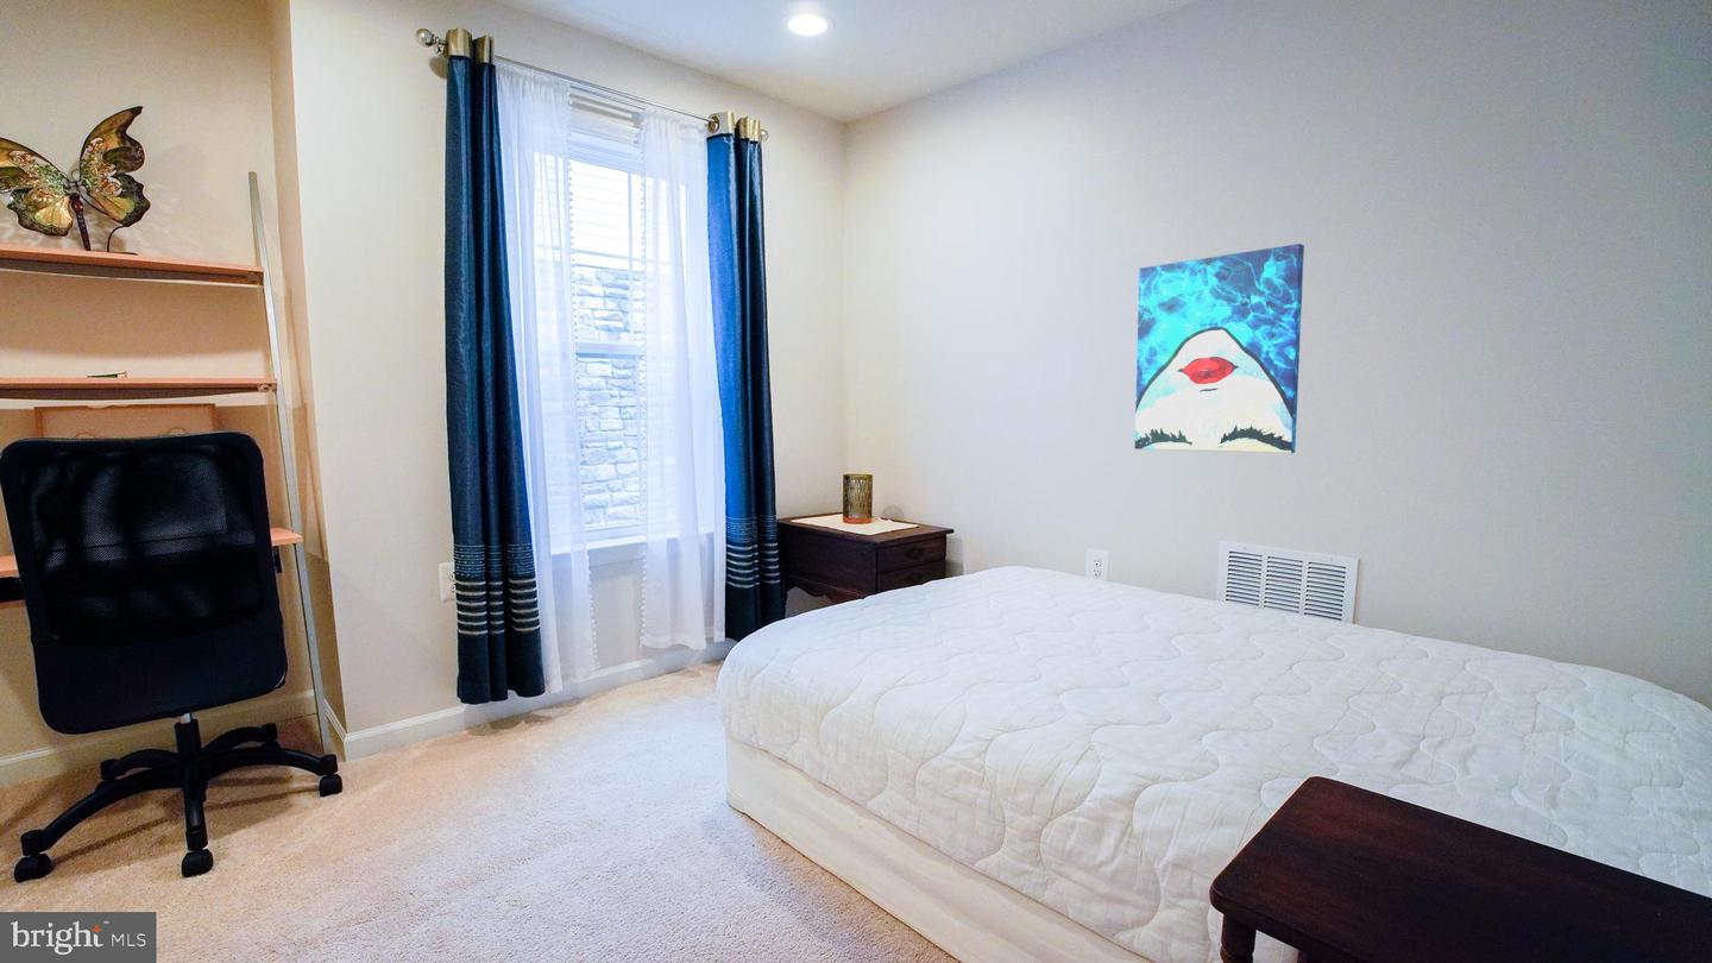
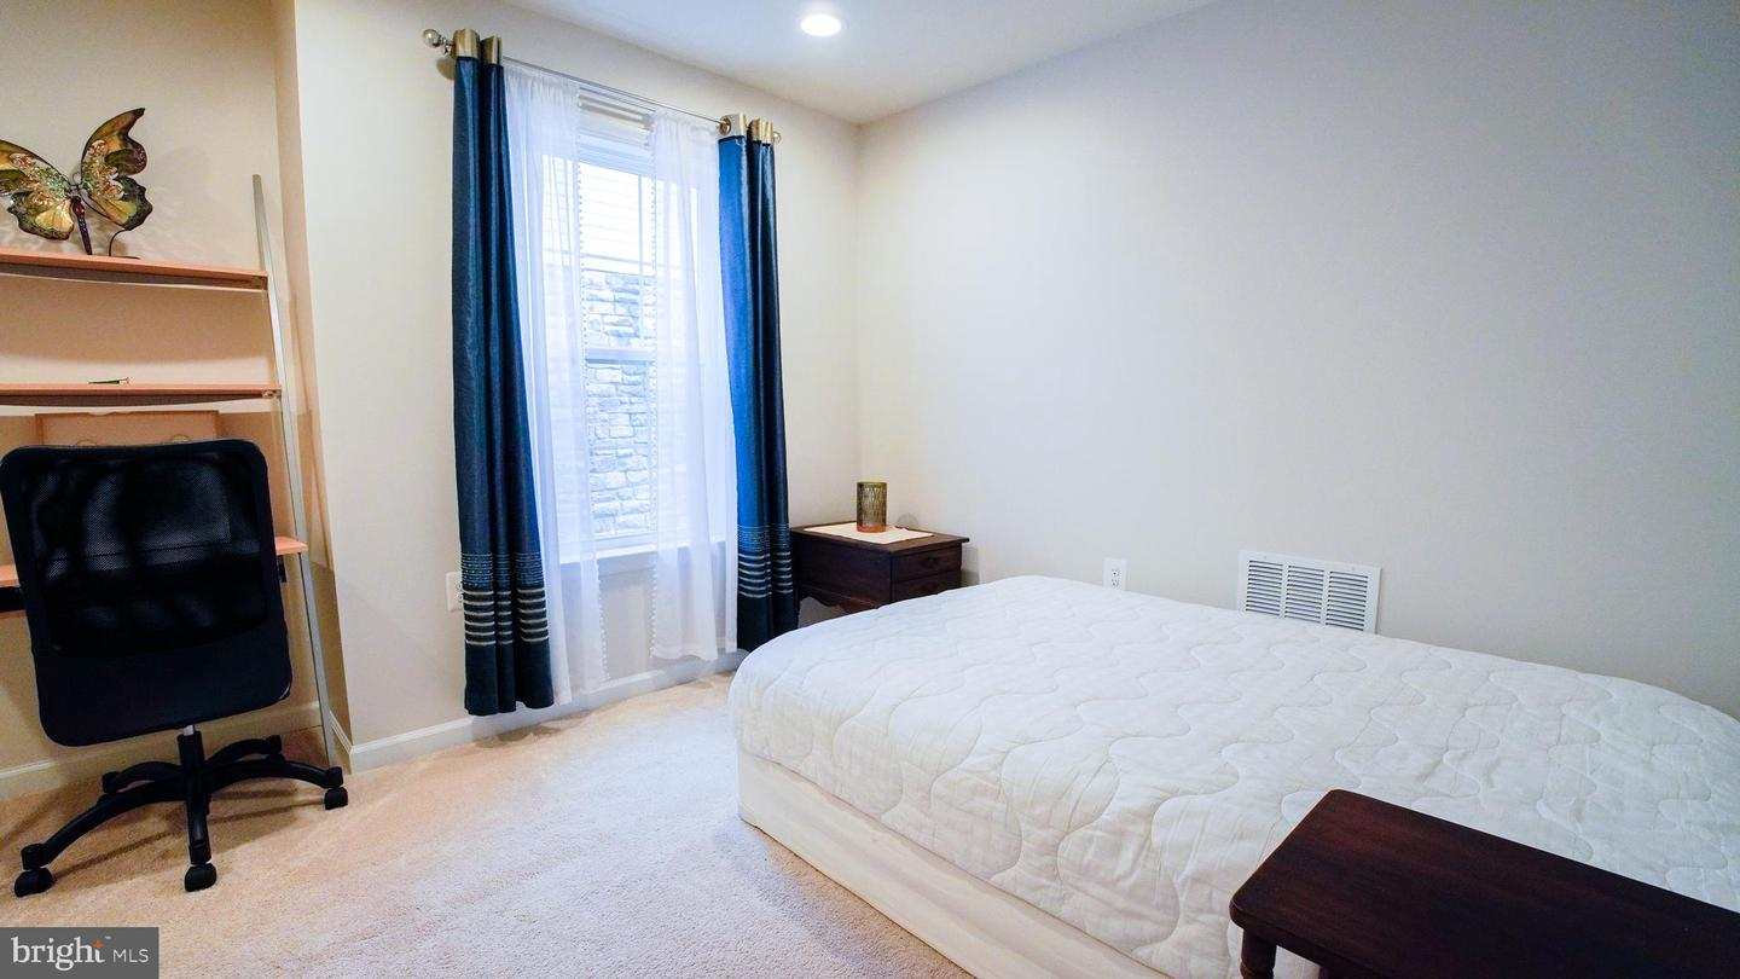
- wall art (1211, 354)
